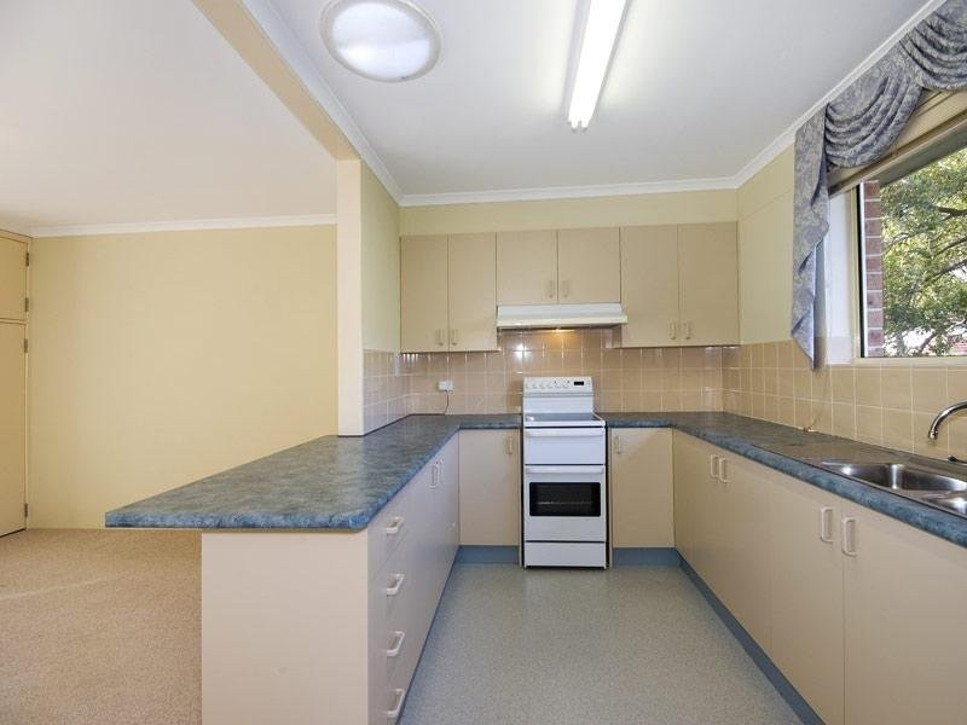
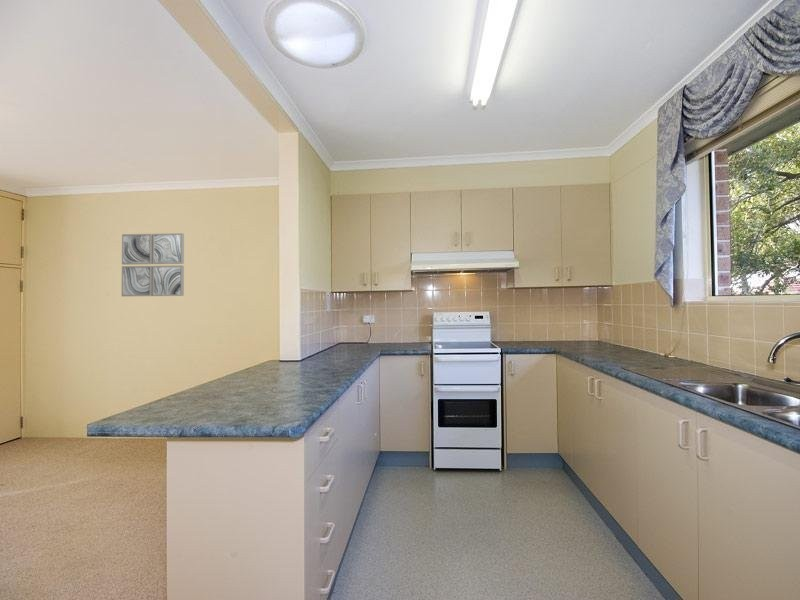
+ wall art (152, 266)
